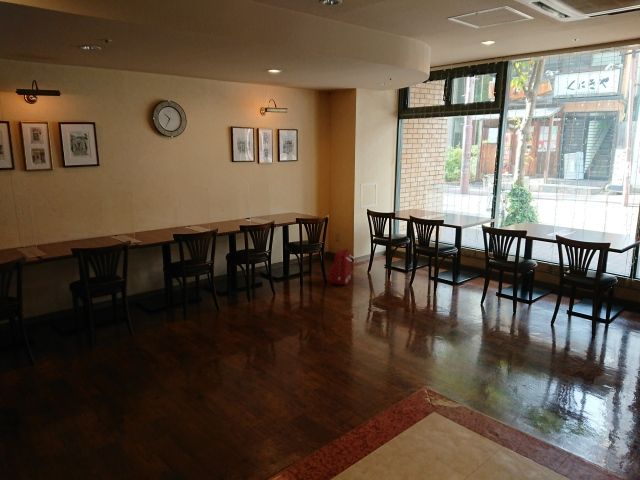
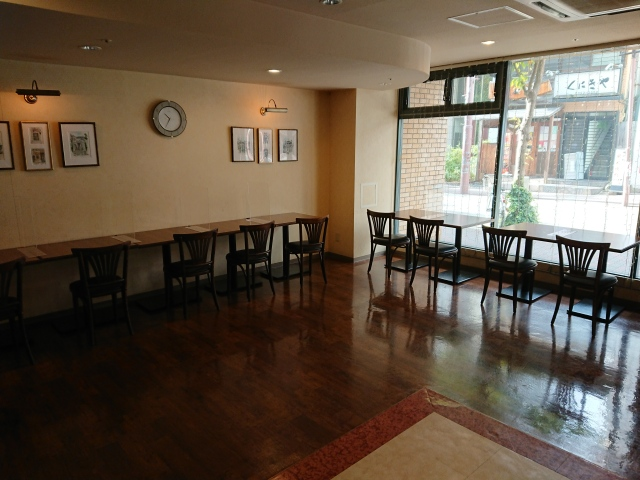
- backpack (343, 266)
